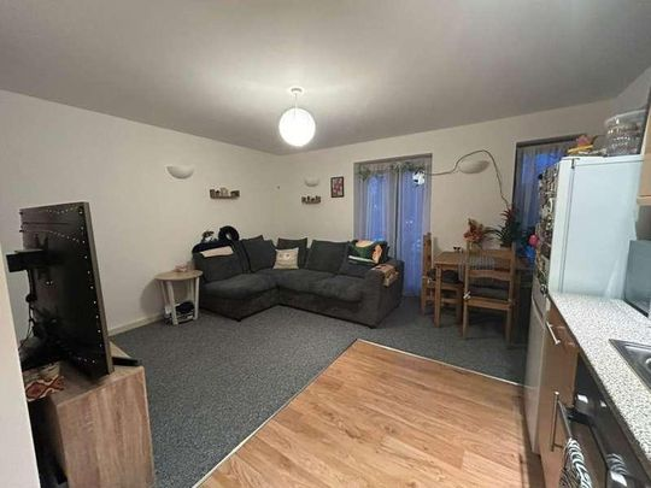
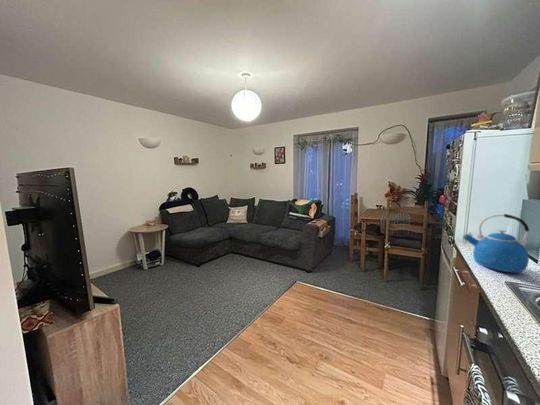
+ kettle (494, 239)
